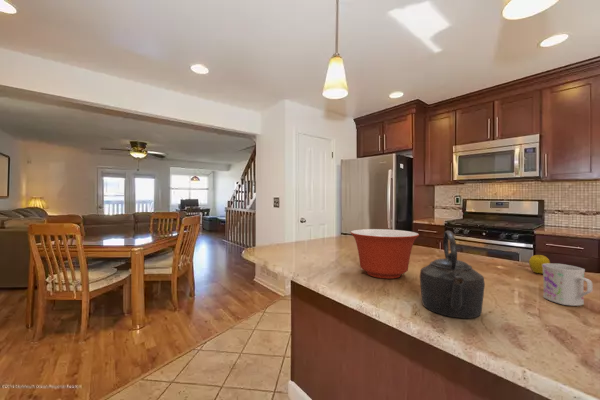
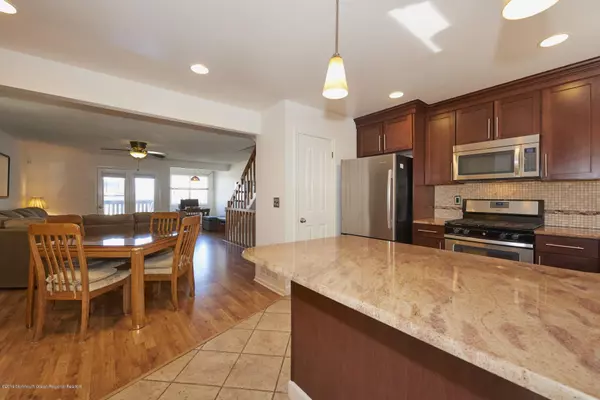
- mug (568, 285)
- kettle (452, 272)
- apple (539, 263)
- mixing bowl (383, 253)
